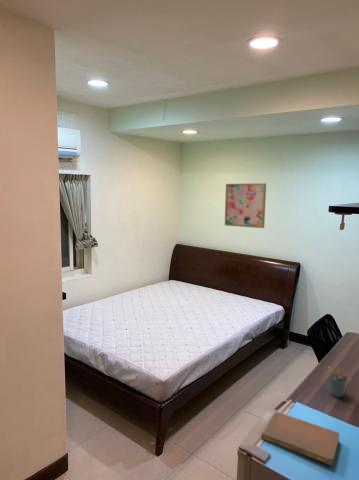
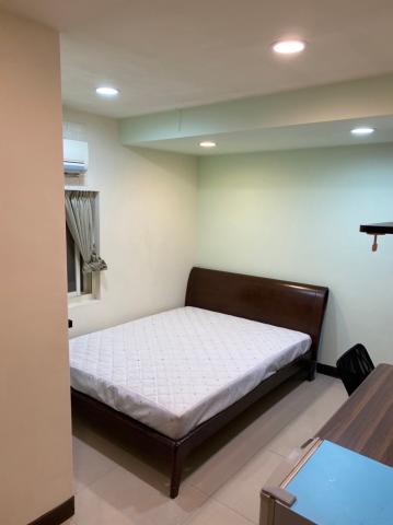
- pen holder (337, 381)
- notebook (300, 436)
- wall art (244, 205)
